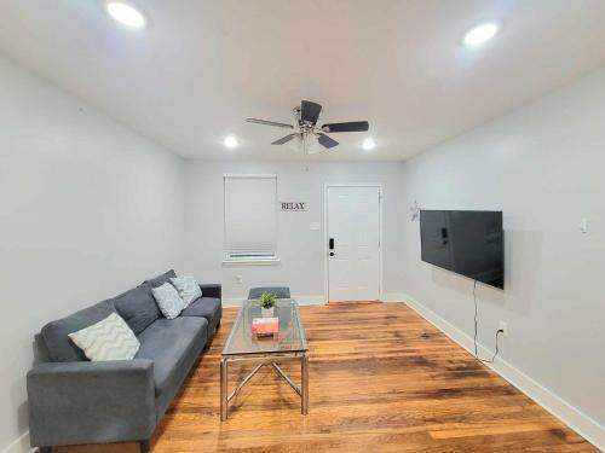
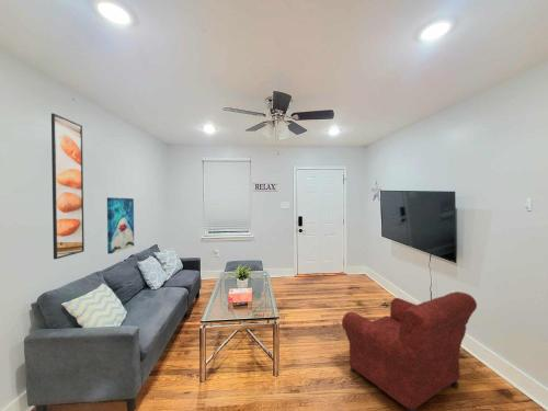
+ wall art (122, 224)
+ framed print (68, 187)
+ armchair (402, 332)
